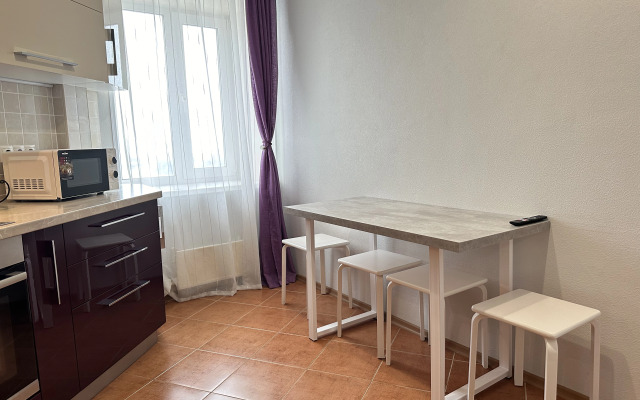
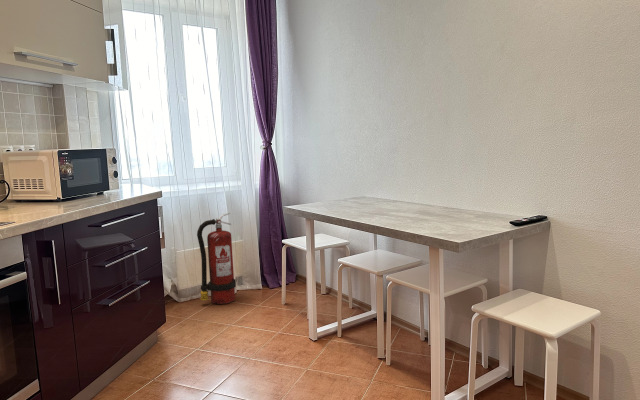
+ fire extinguisher (216, 258)
